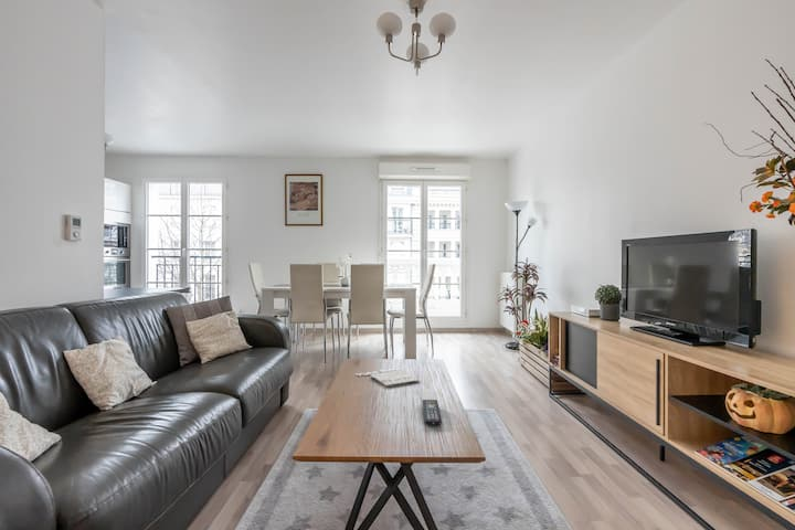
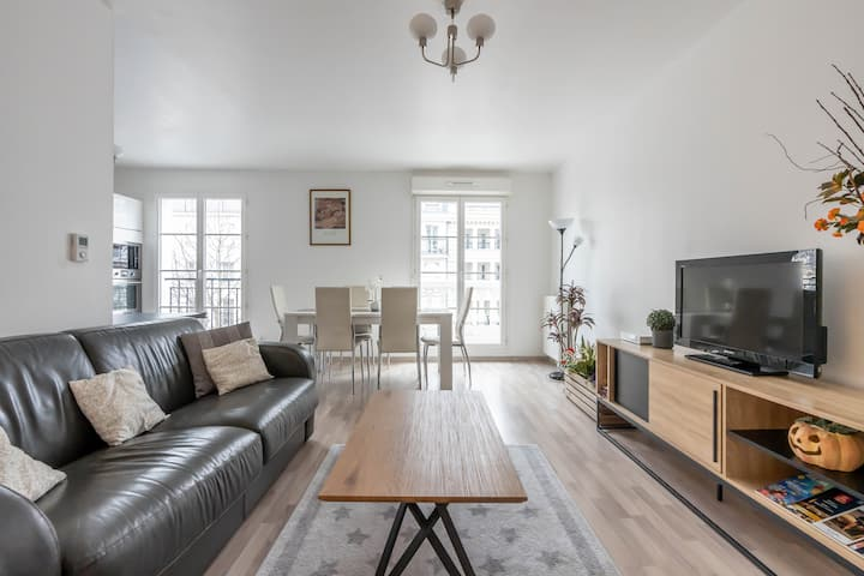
- magazine (386, 377)
- remote control (431, 411)
